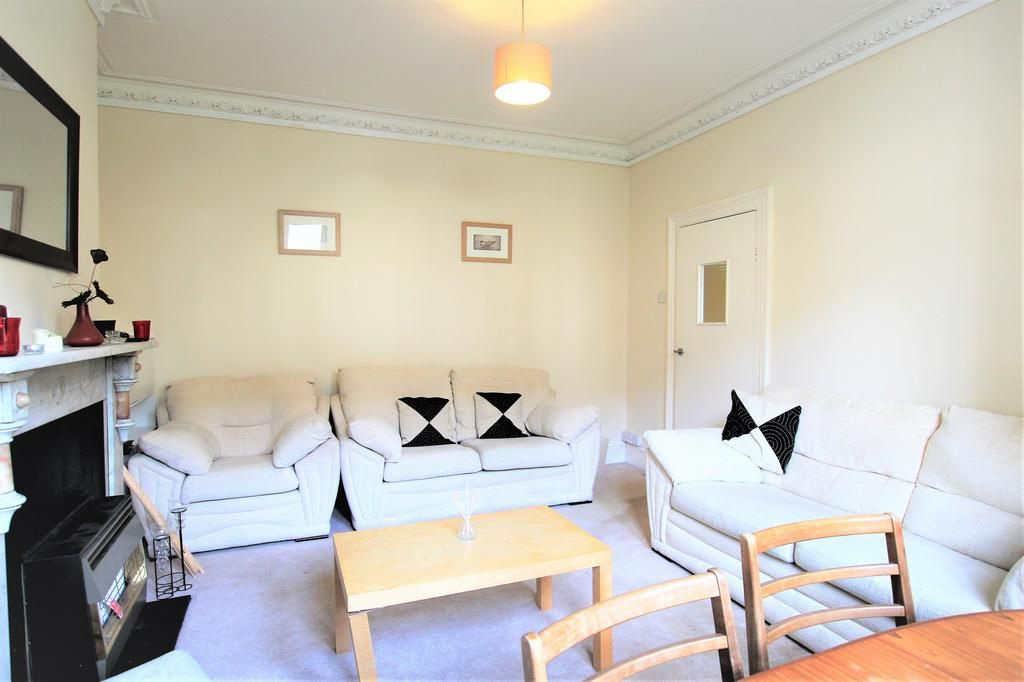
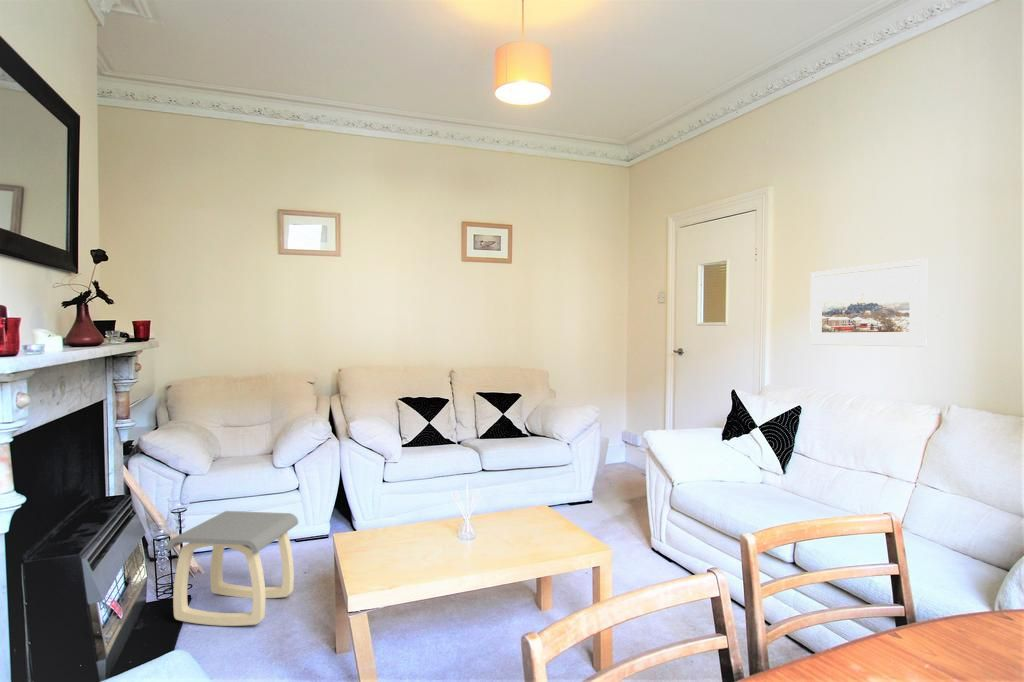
+ stool (248, 565)
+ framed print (863, 306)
